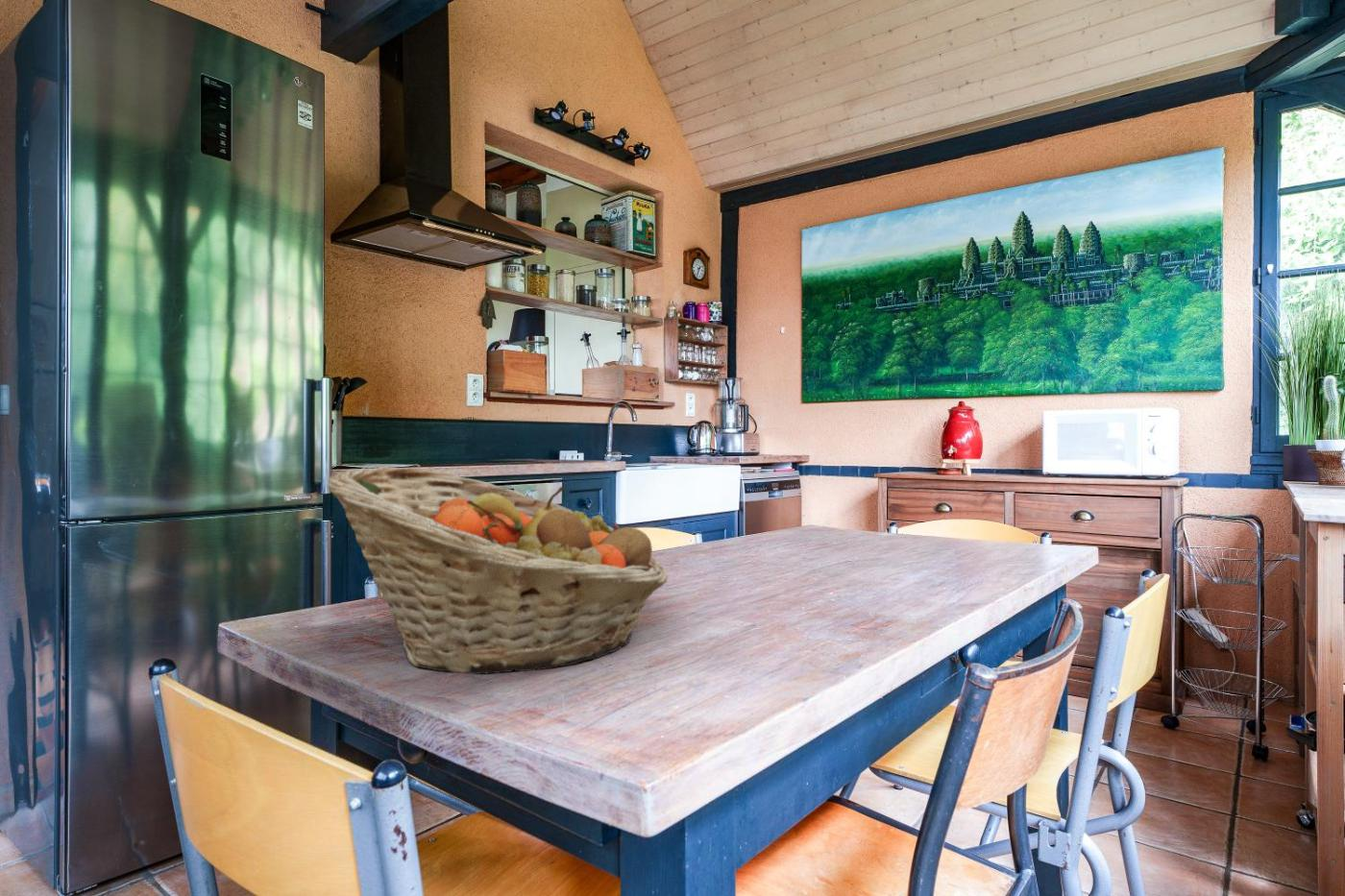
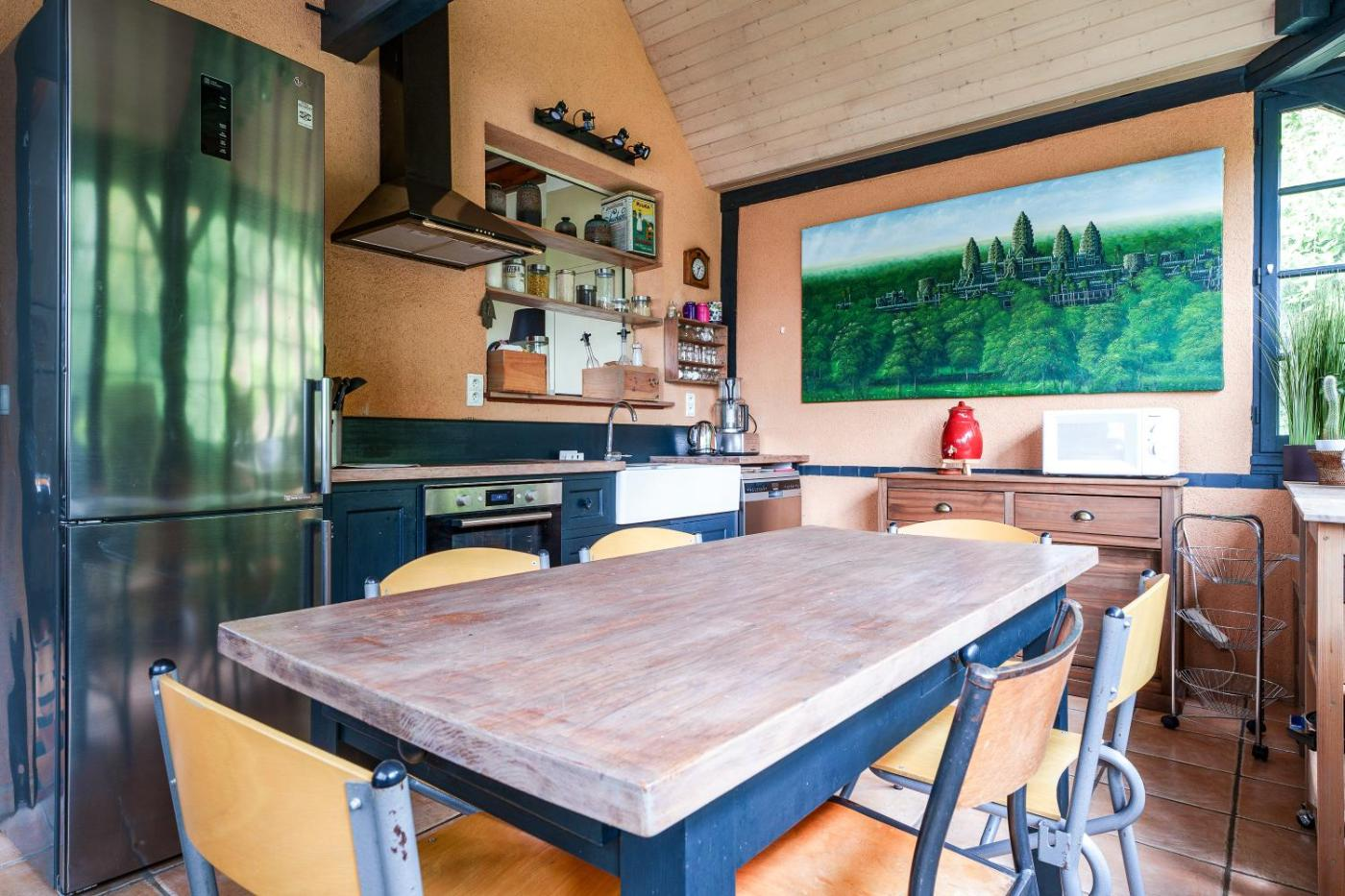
- fruit basket (508, 549)
